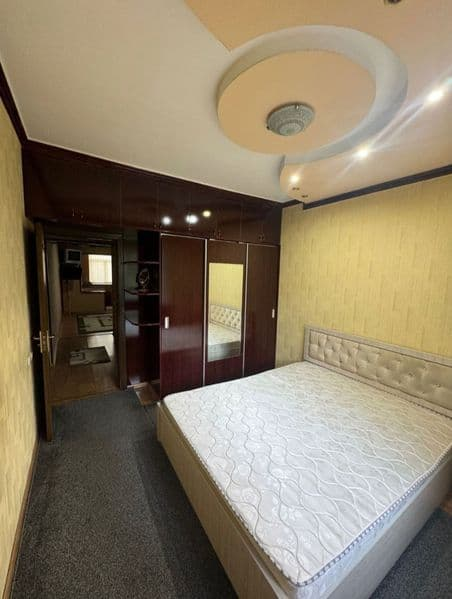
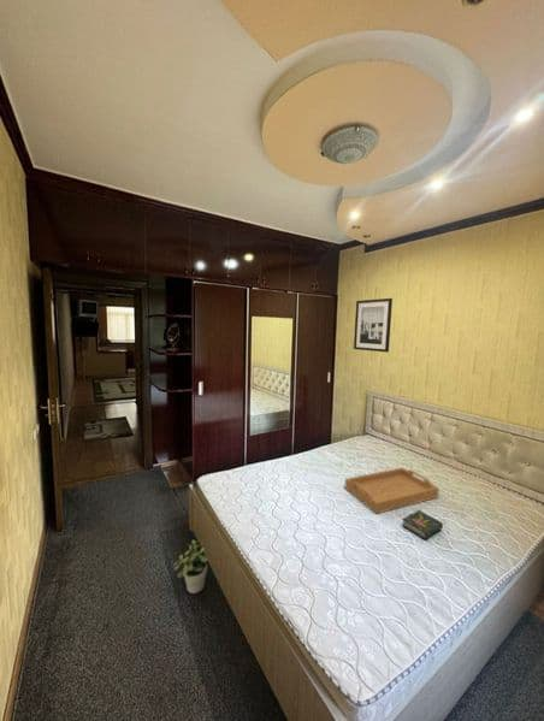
+ wall art (371, 325)
+ book (421, 524)
+ serving tray (390, 486)
+ potted plant (190, 566)
